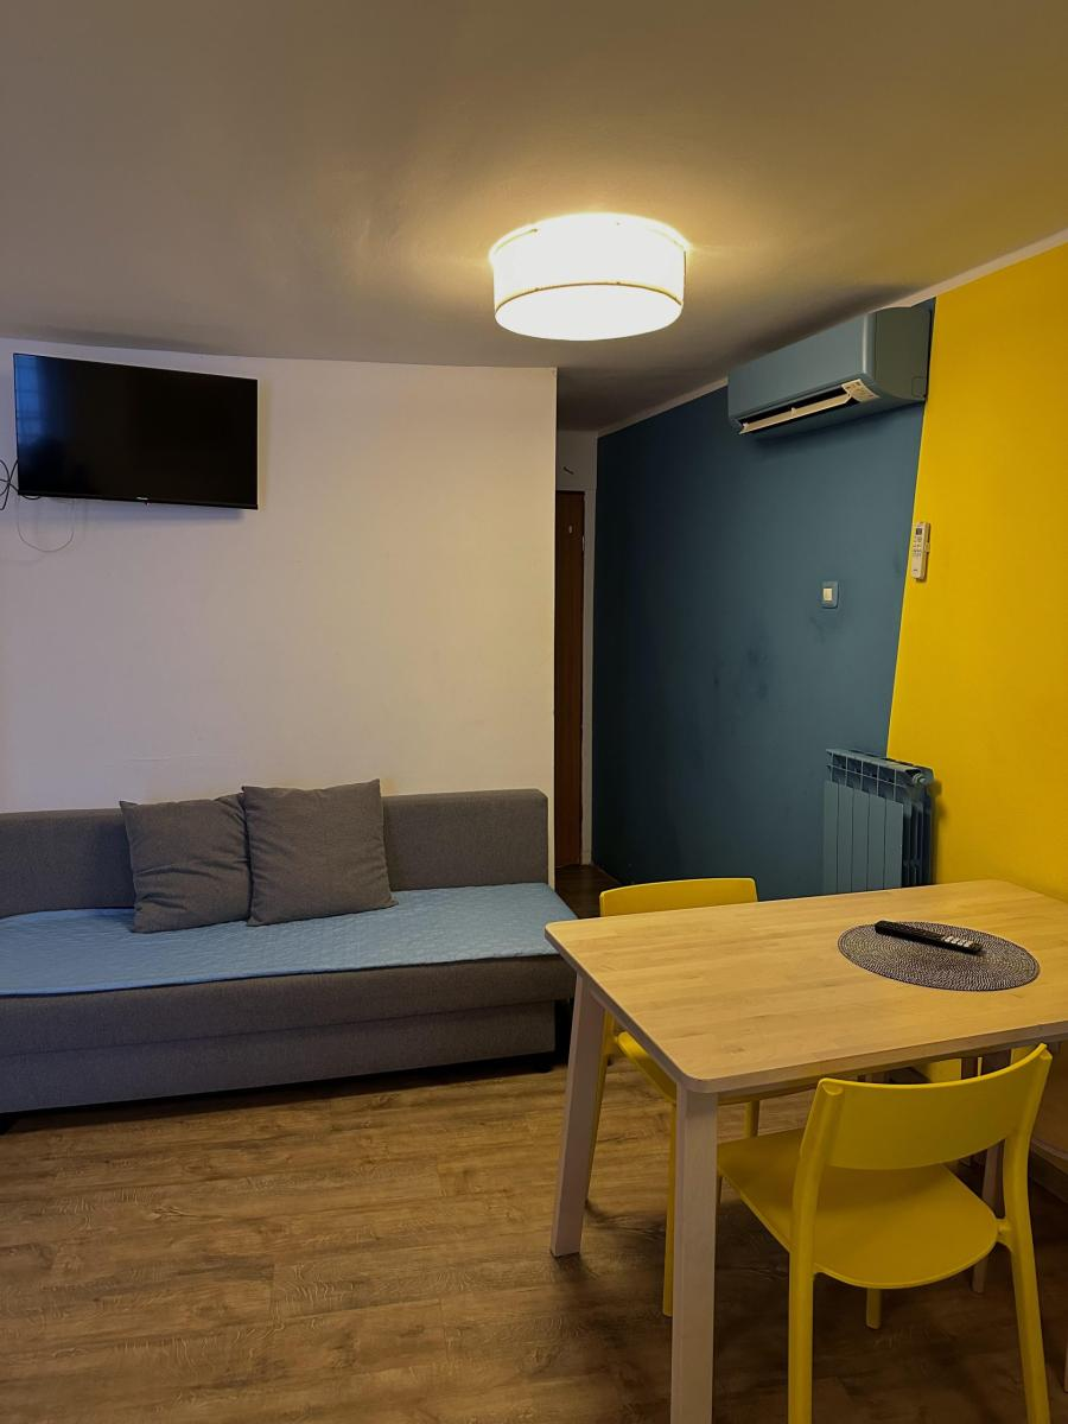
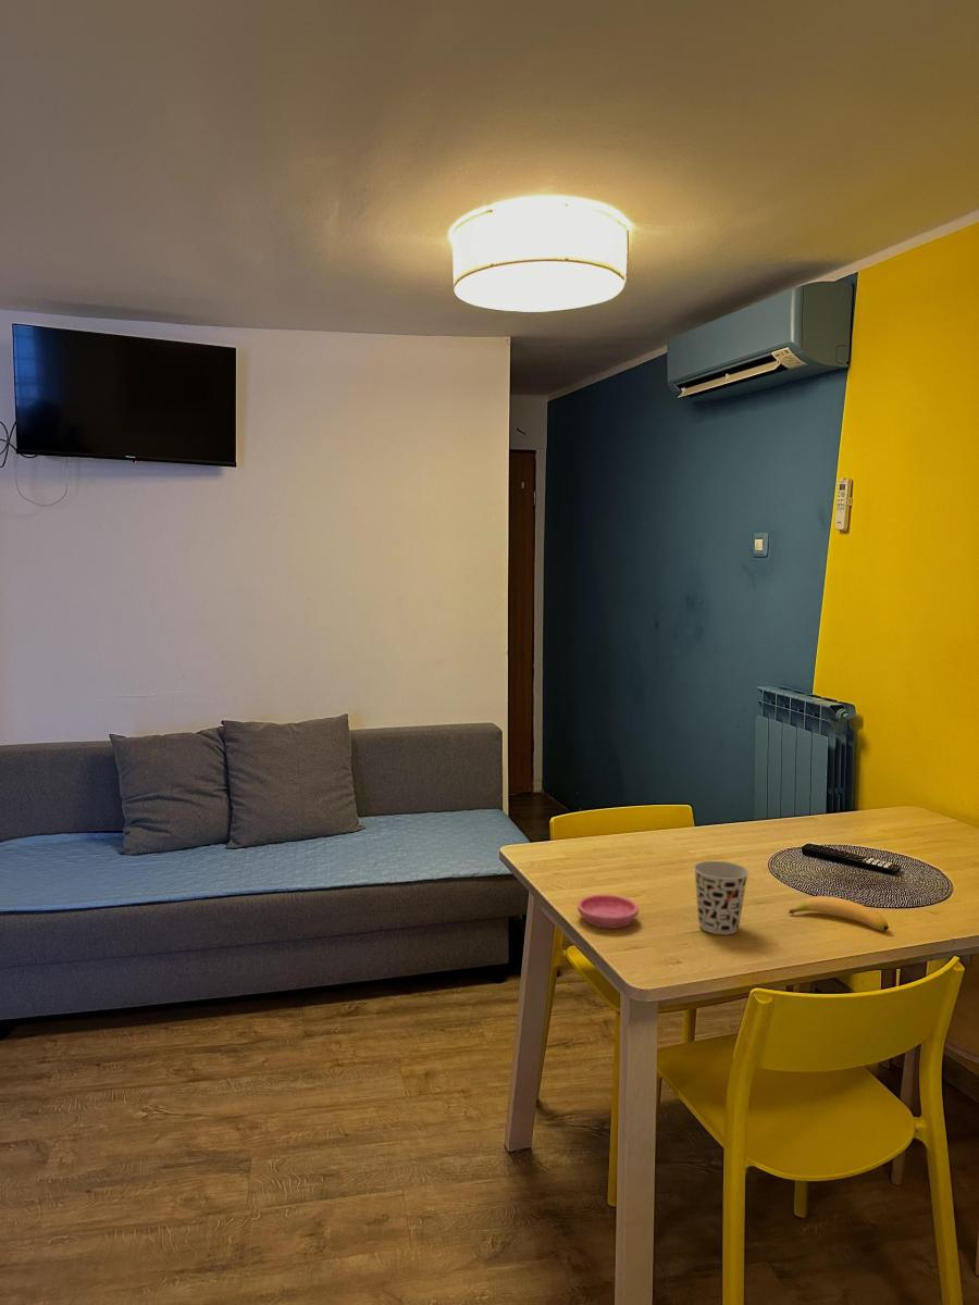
+ cup (719, 898)
+ saucer (607, 911)
+ banana (841, 911)
